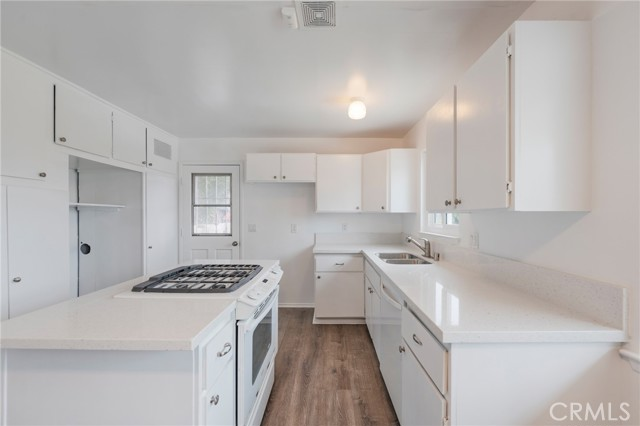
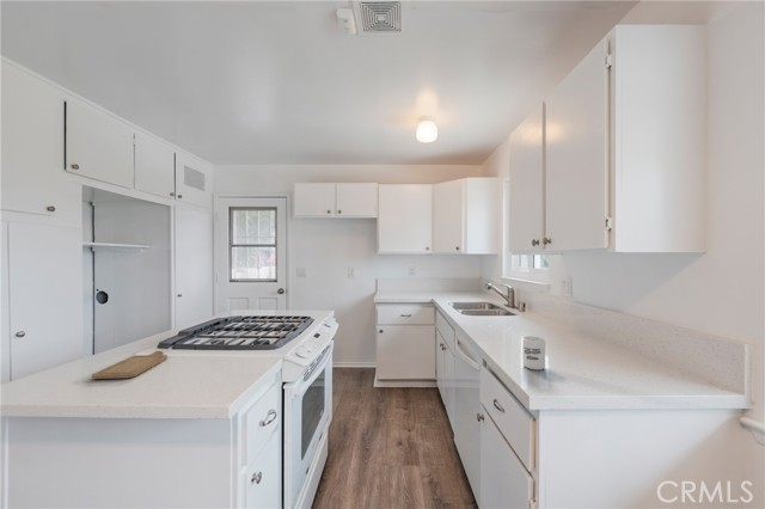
+ chopping board (137, 362)
+ cup (533, 352)
